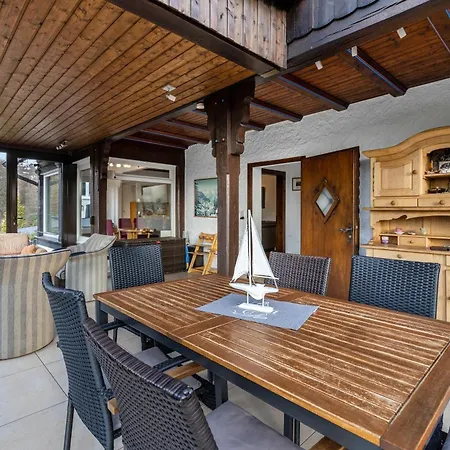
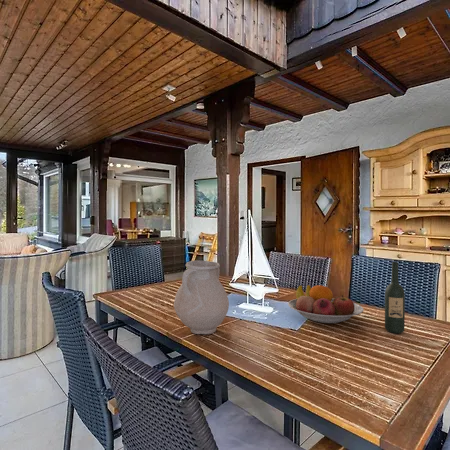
+ wine bottle (394, 296)
+ fruit bowl (324, 302)
+ vase (201, 296)
